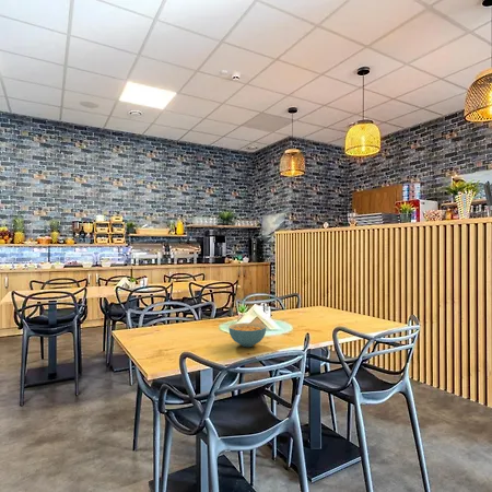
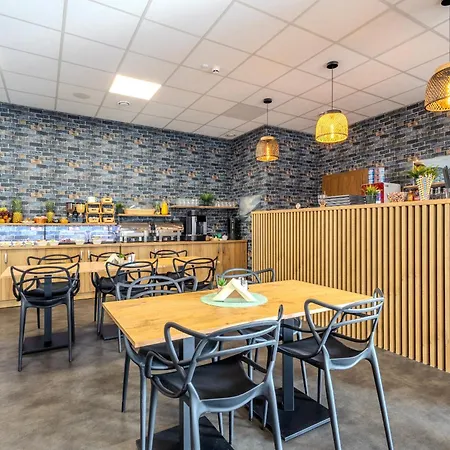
- cereal bowl (247, 336)
